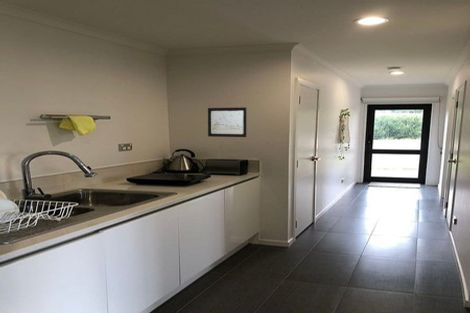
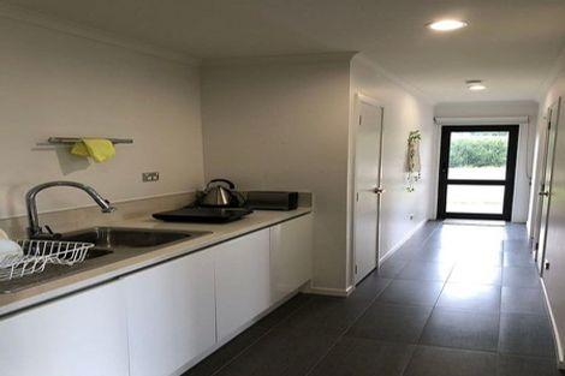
- wall art (226, 122)
